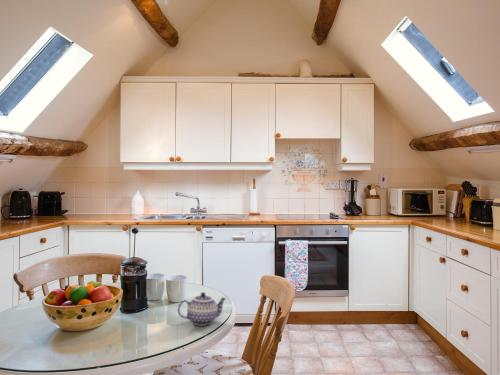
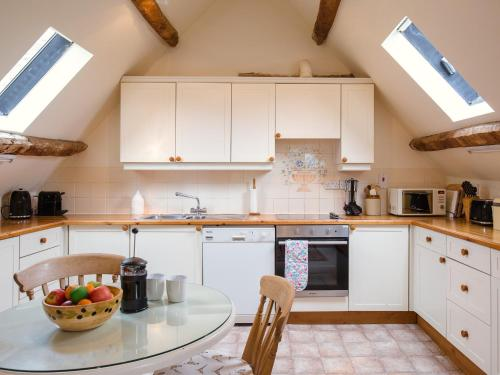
- teapot (202, 307)
